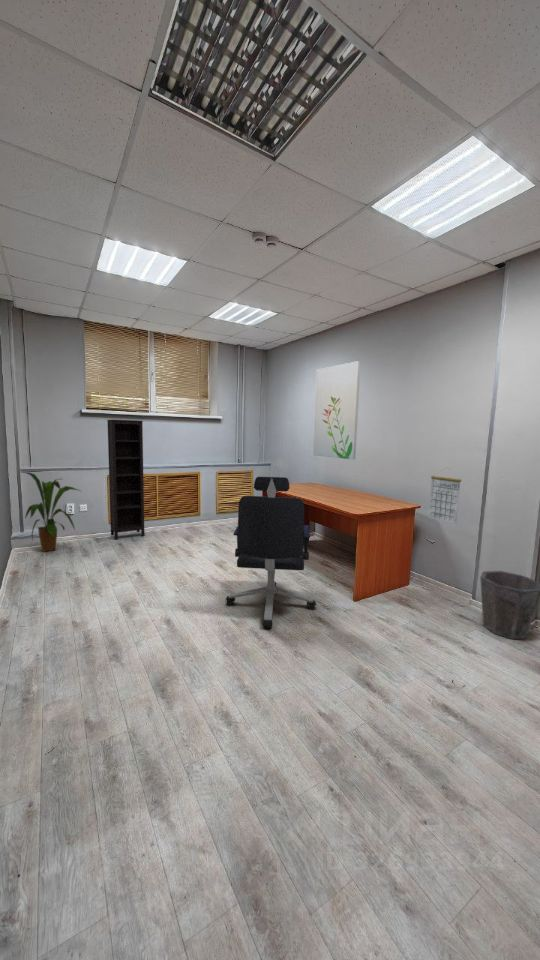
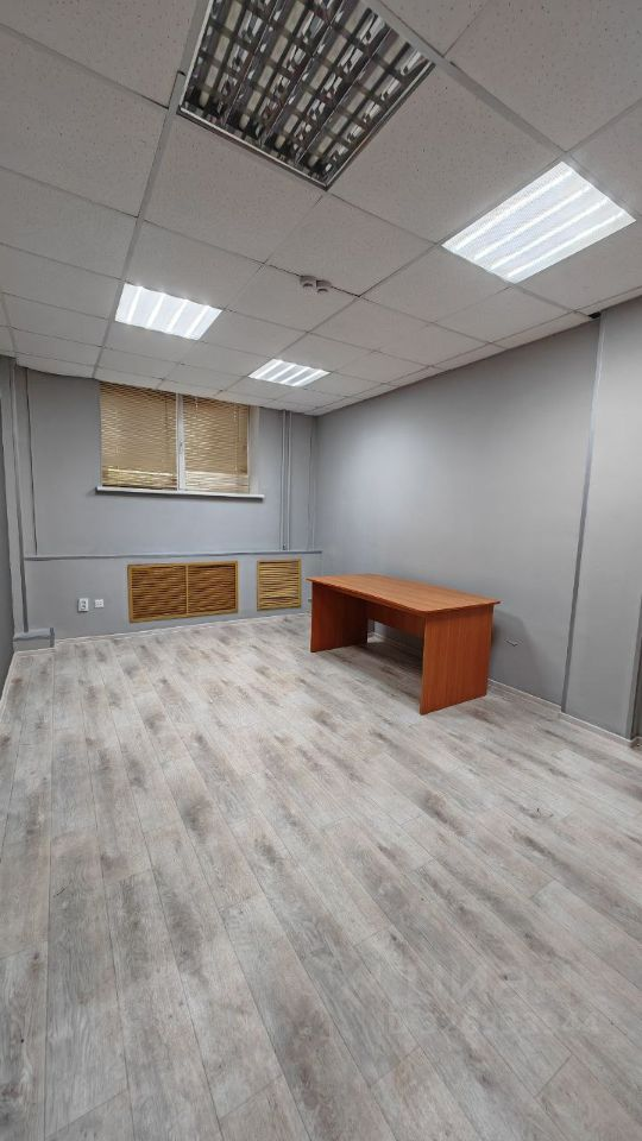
- bookcase (126, 478)
- house plant (55, 510)
- calendar (444, 494)
- wall art (334, 412)
- office chair (272, 540)
- waste bin (507, 604)
